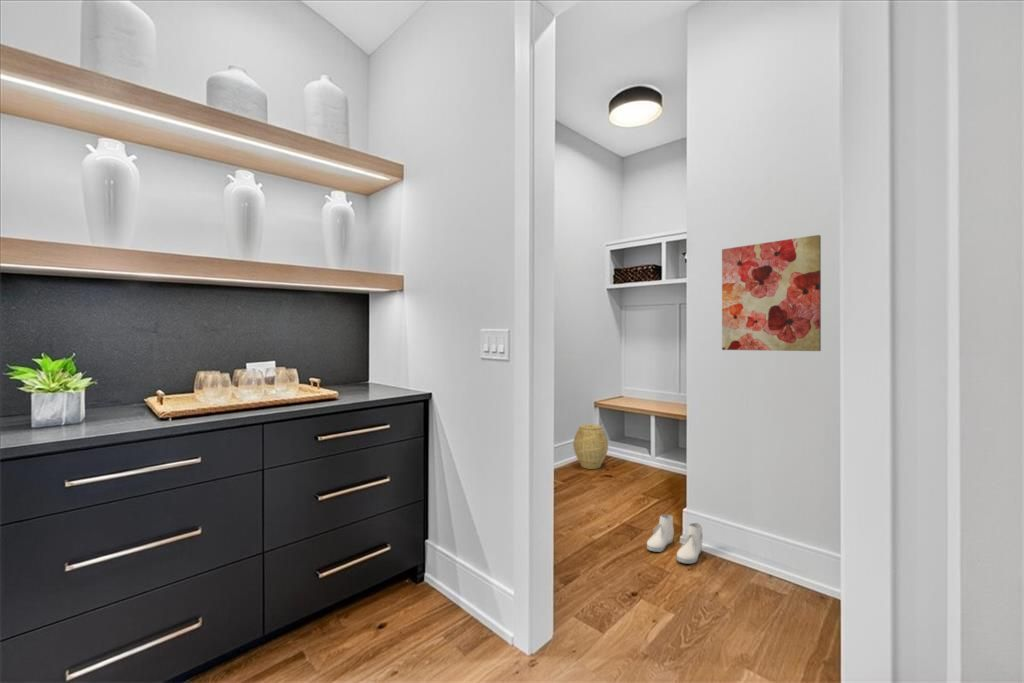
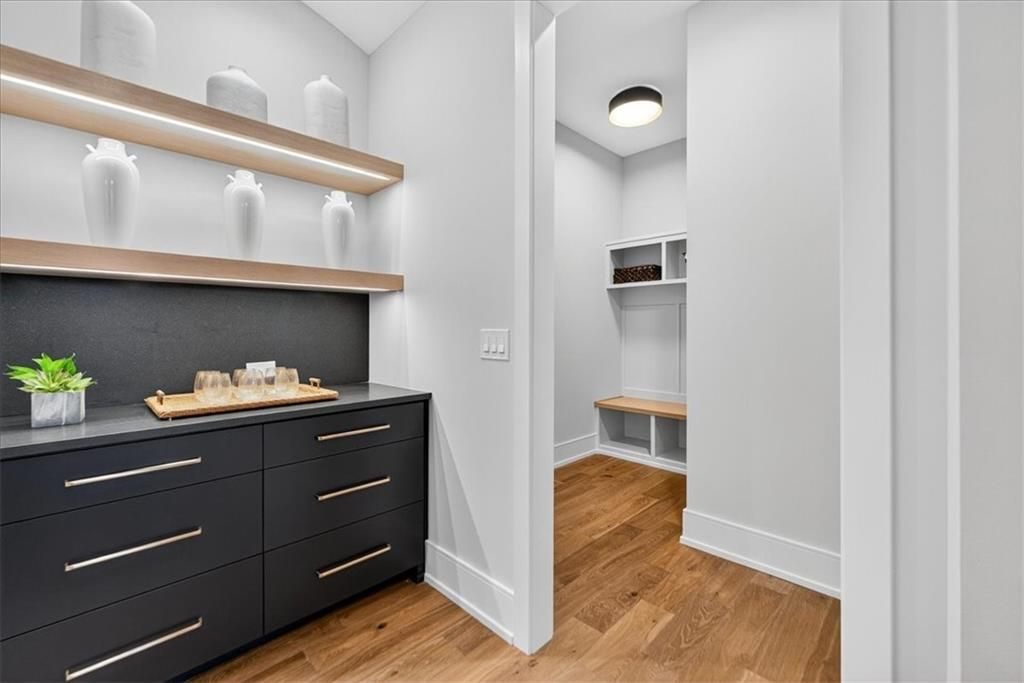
- wall art (768, 296)
- woven basket (590, 445)
- boots (673, 534)
